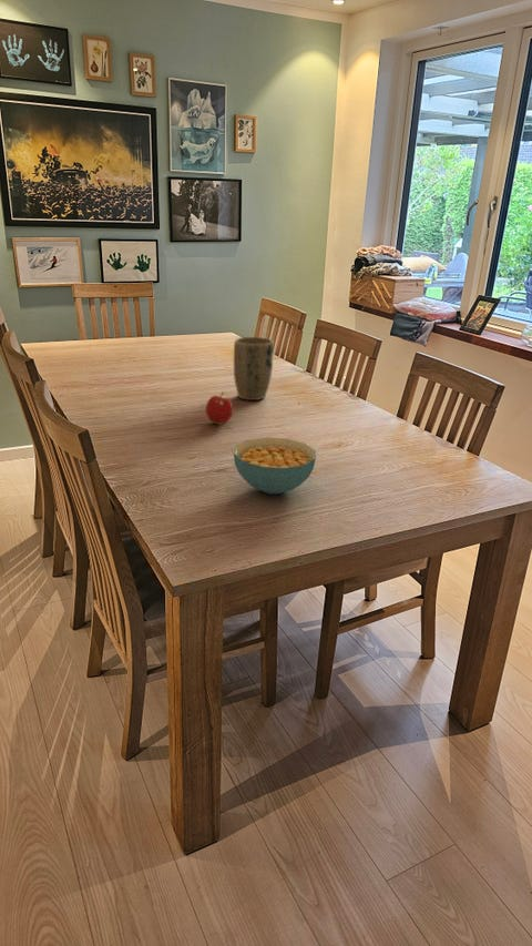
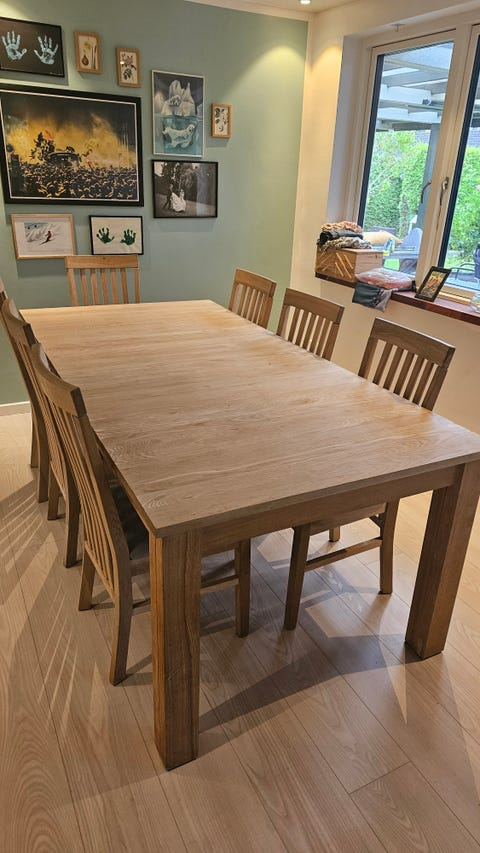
- cereal bowl (274, 470)
- plant pot (253, 368)
- fruit (218, 408)
